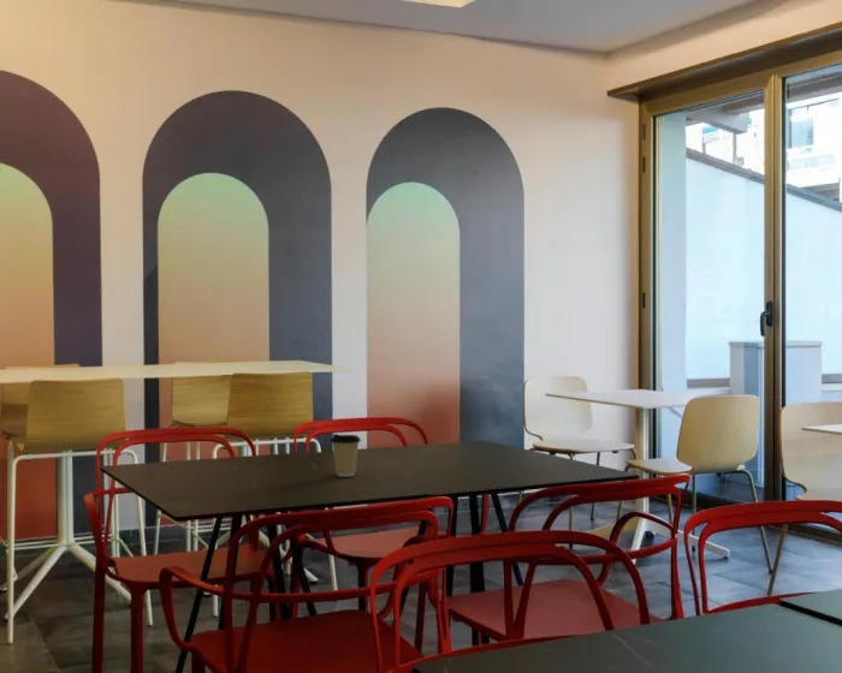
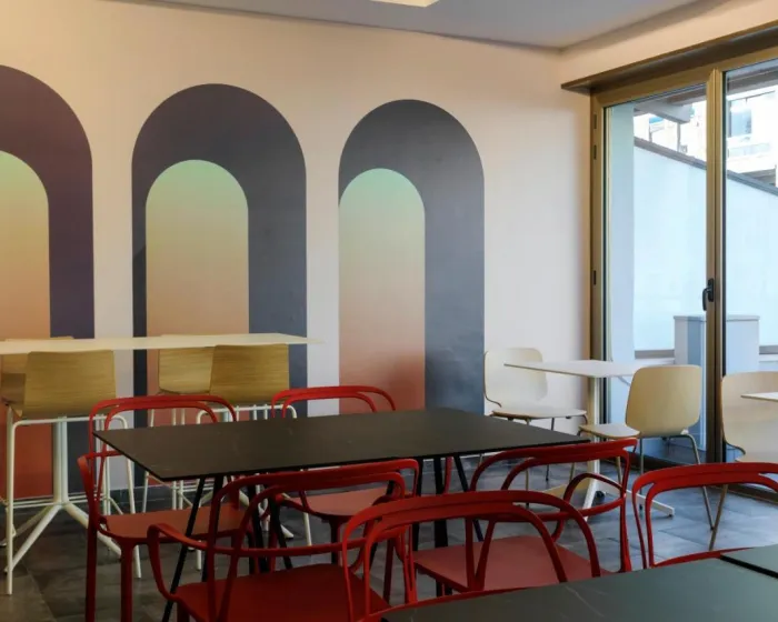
- coffee cup (345, 454)
